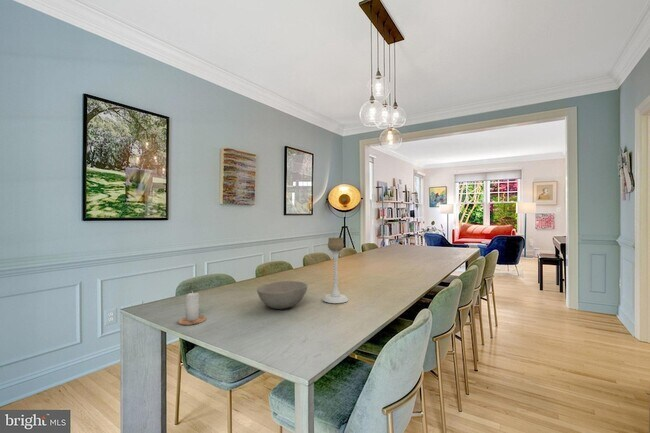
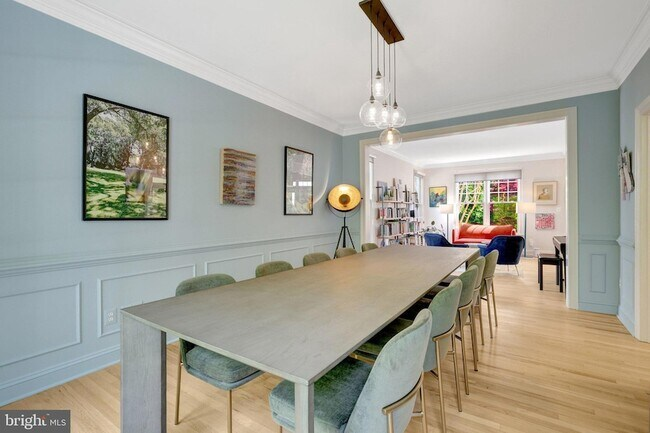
- candle (192, 301)
- bowl (282, 295)
- candle holder (335, 268)
